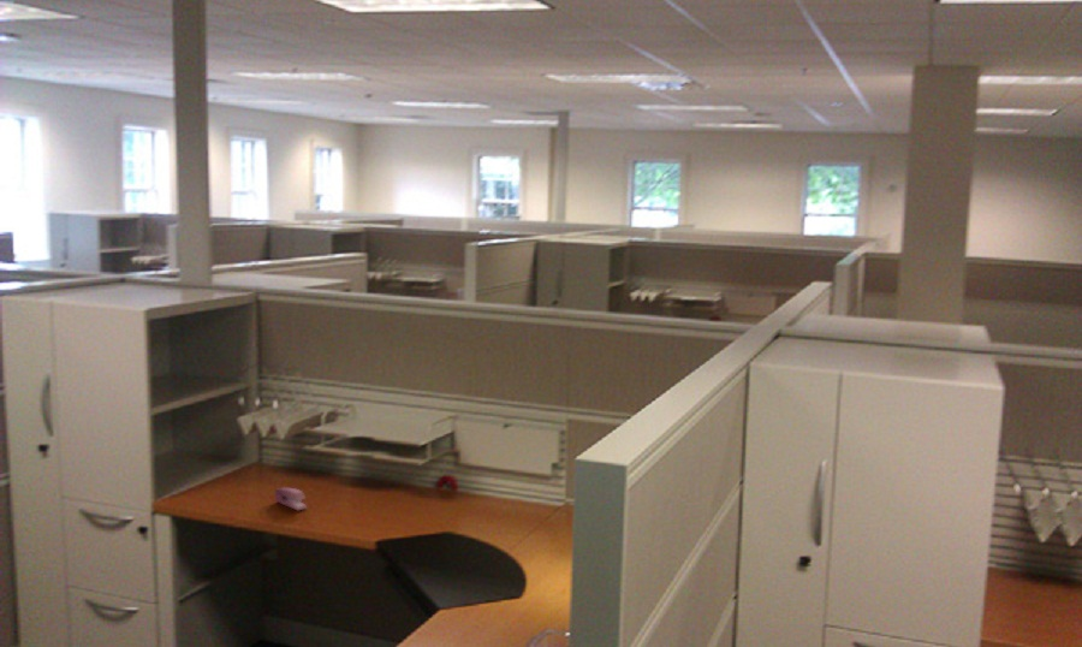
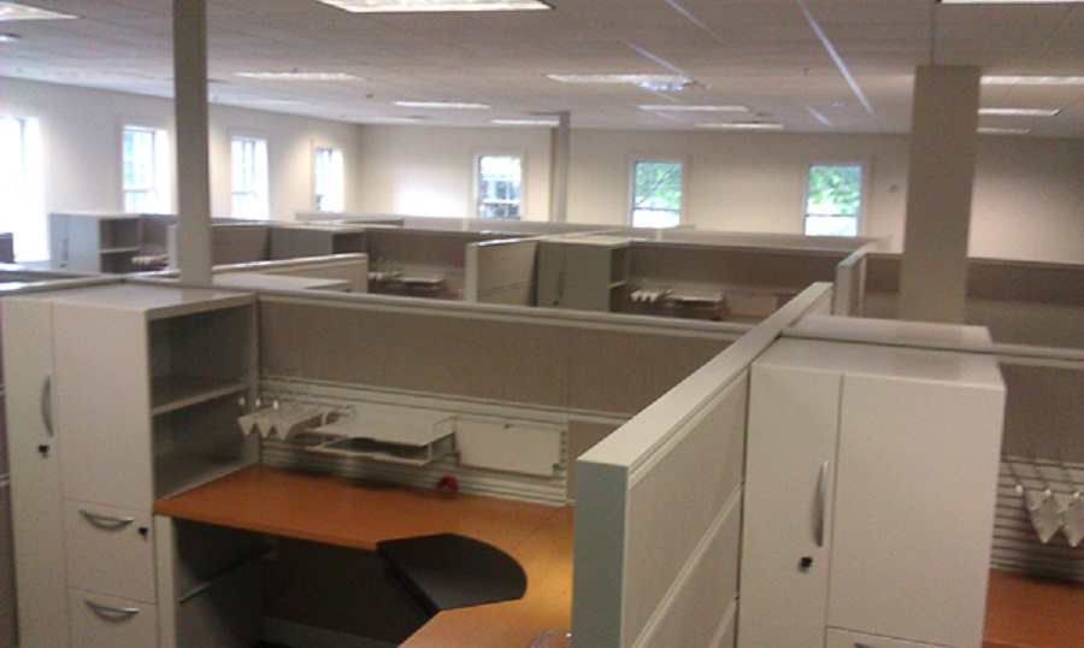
- stapler (290, 495)
